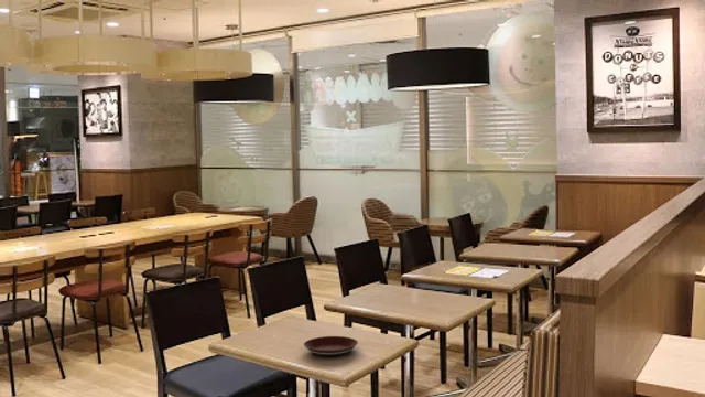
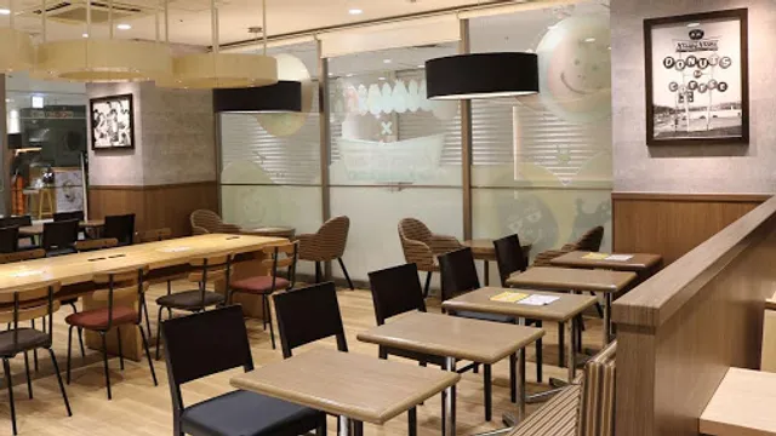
- plate (330, 346)
